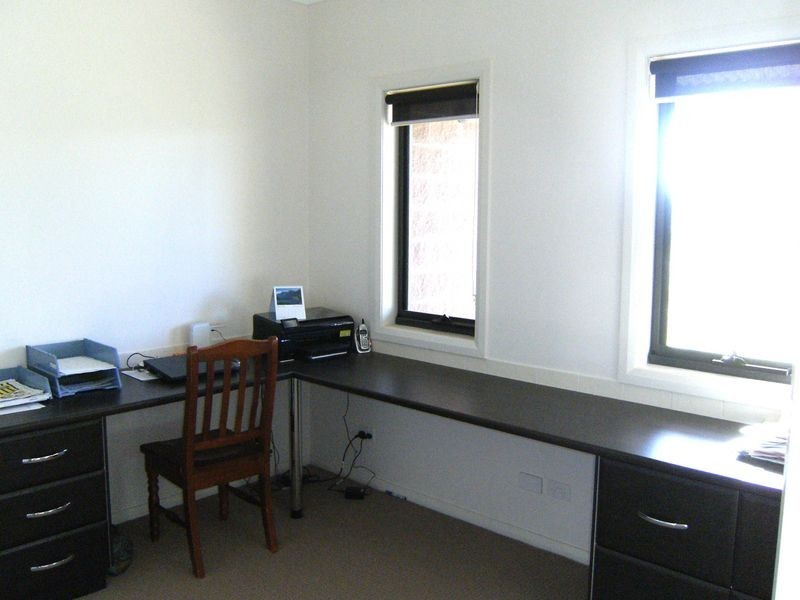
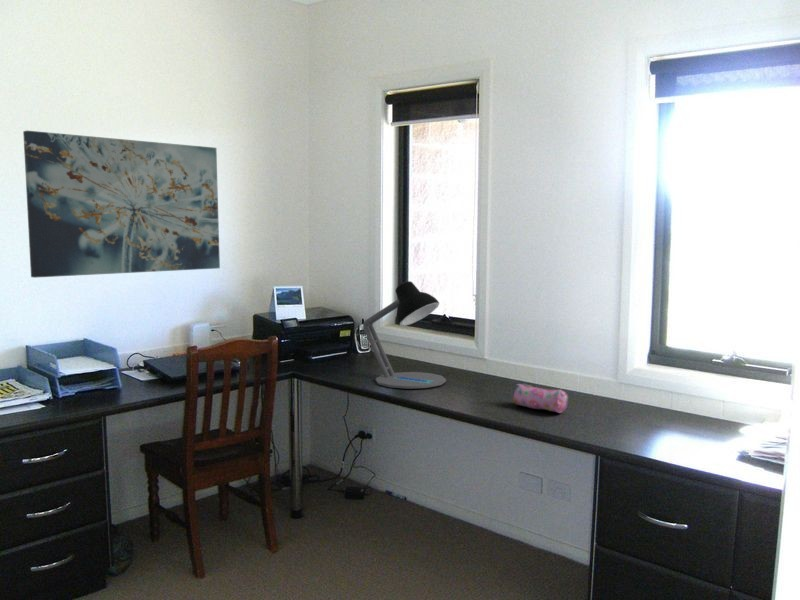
+ desk lamp (402, 325)
+ wall art (131, 206)
+ pencil case (539, 397)
